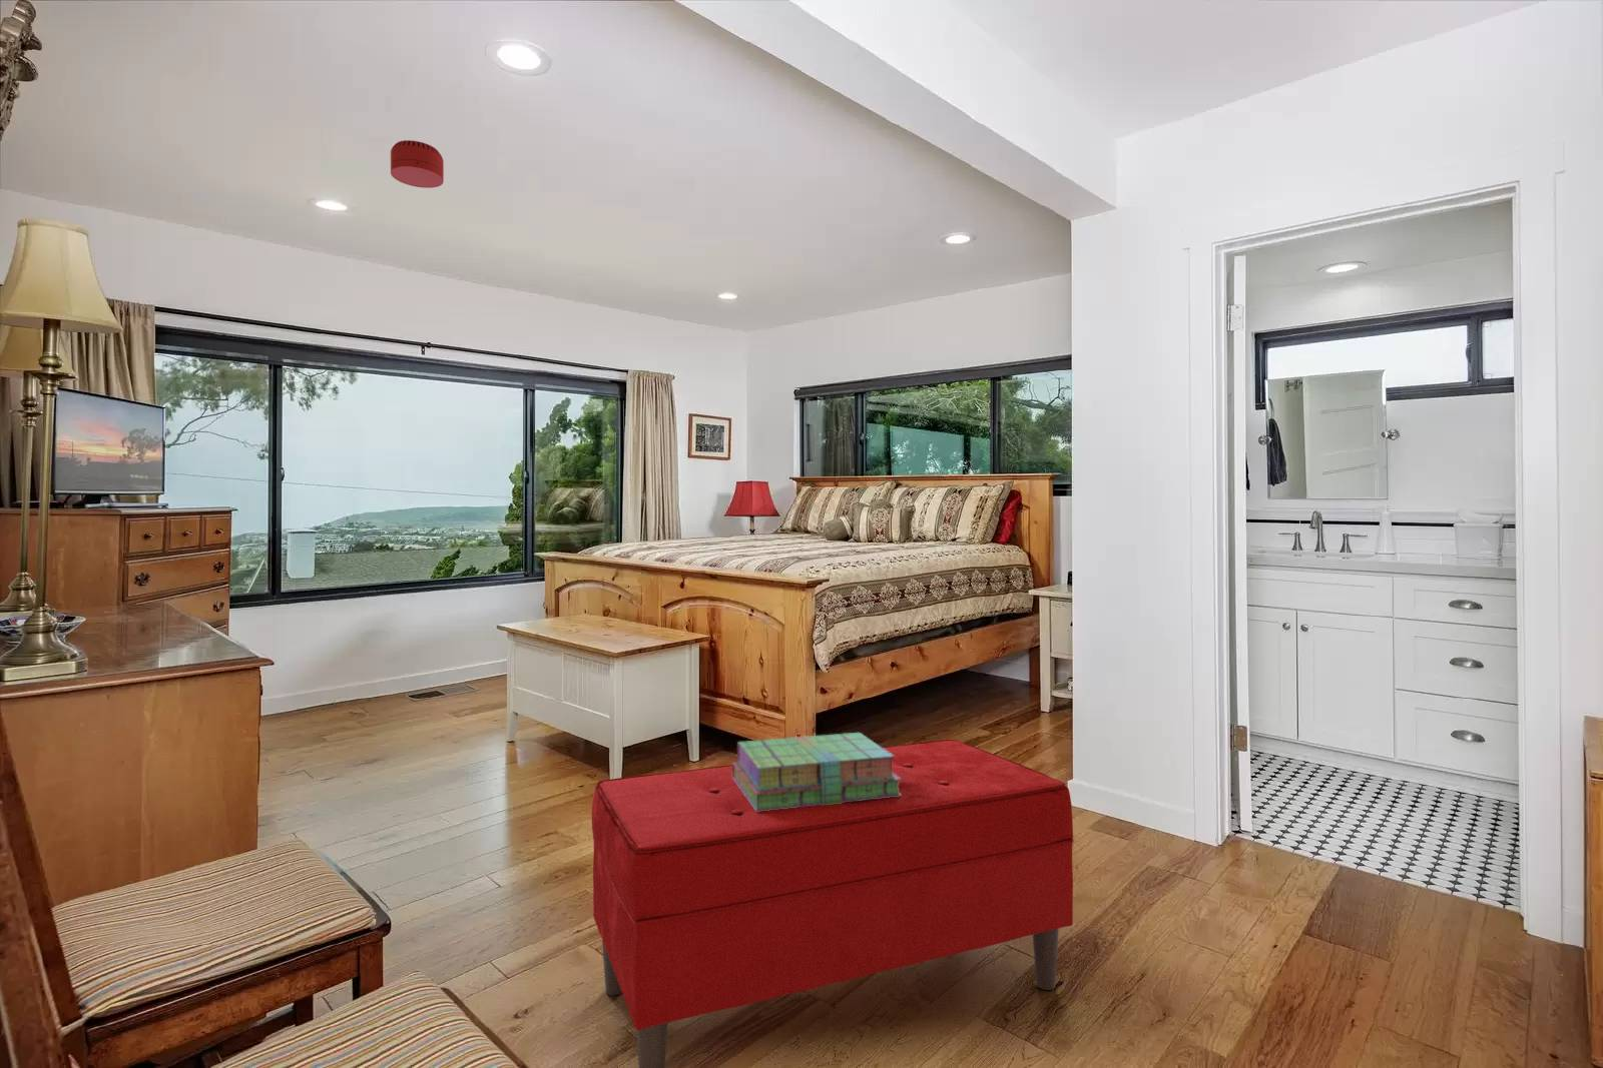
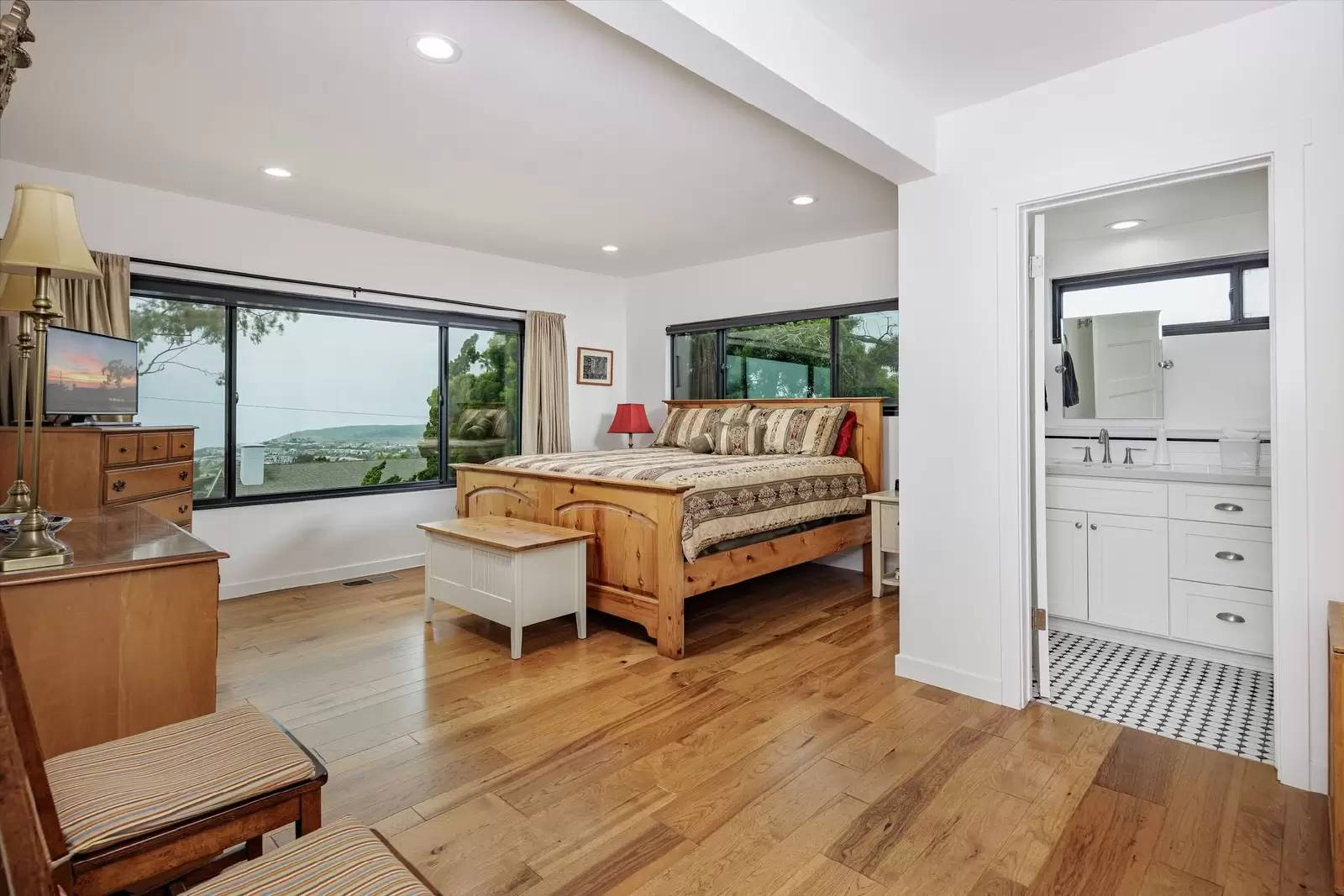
- bench (830, 883)
- smoke detector (416, 163)
- stack of books (812, 765)
